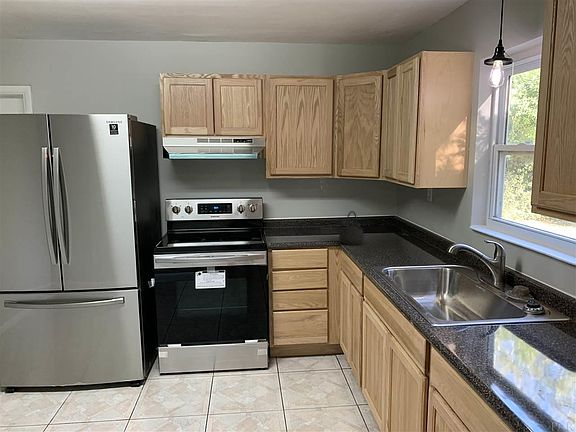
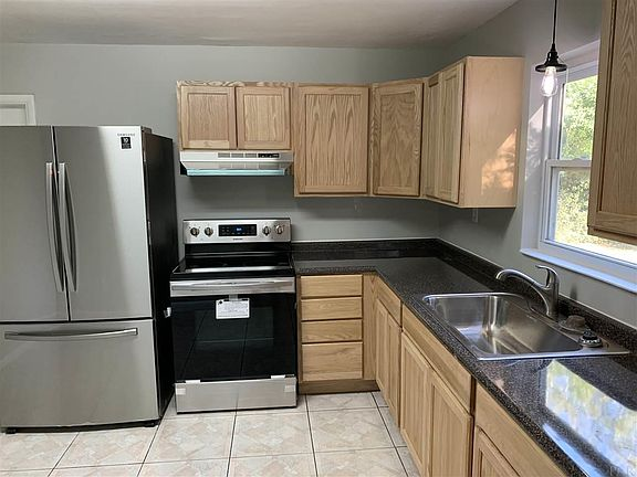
- kettle (352, 227)
